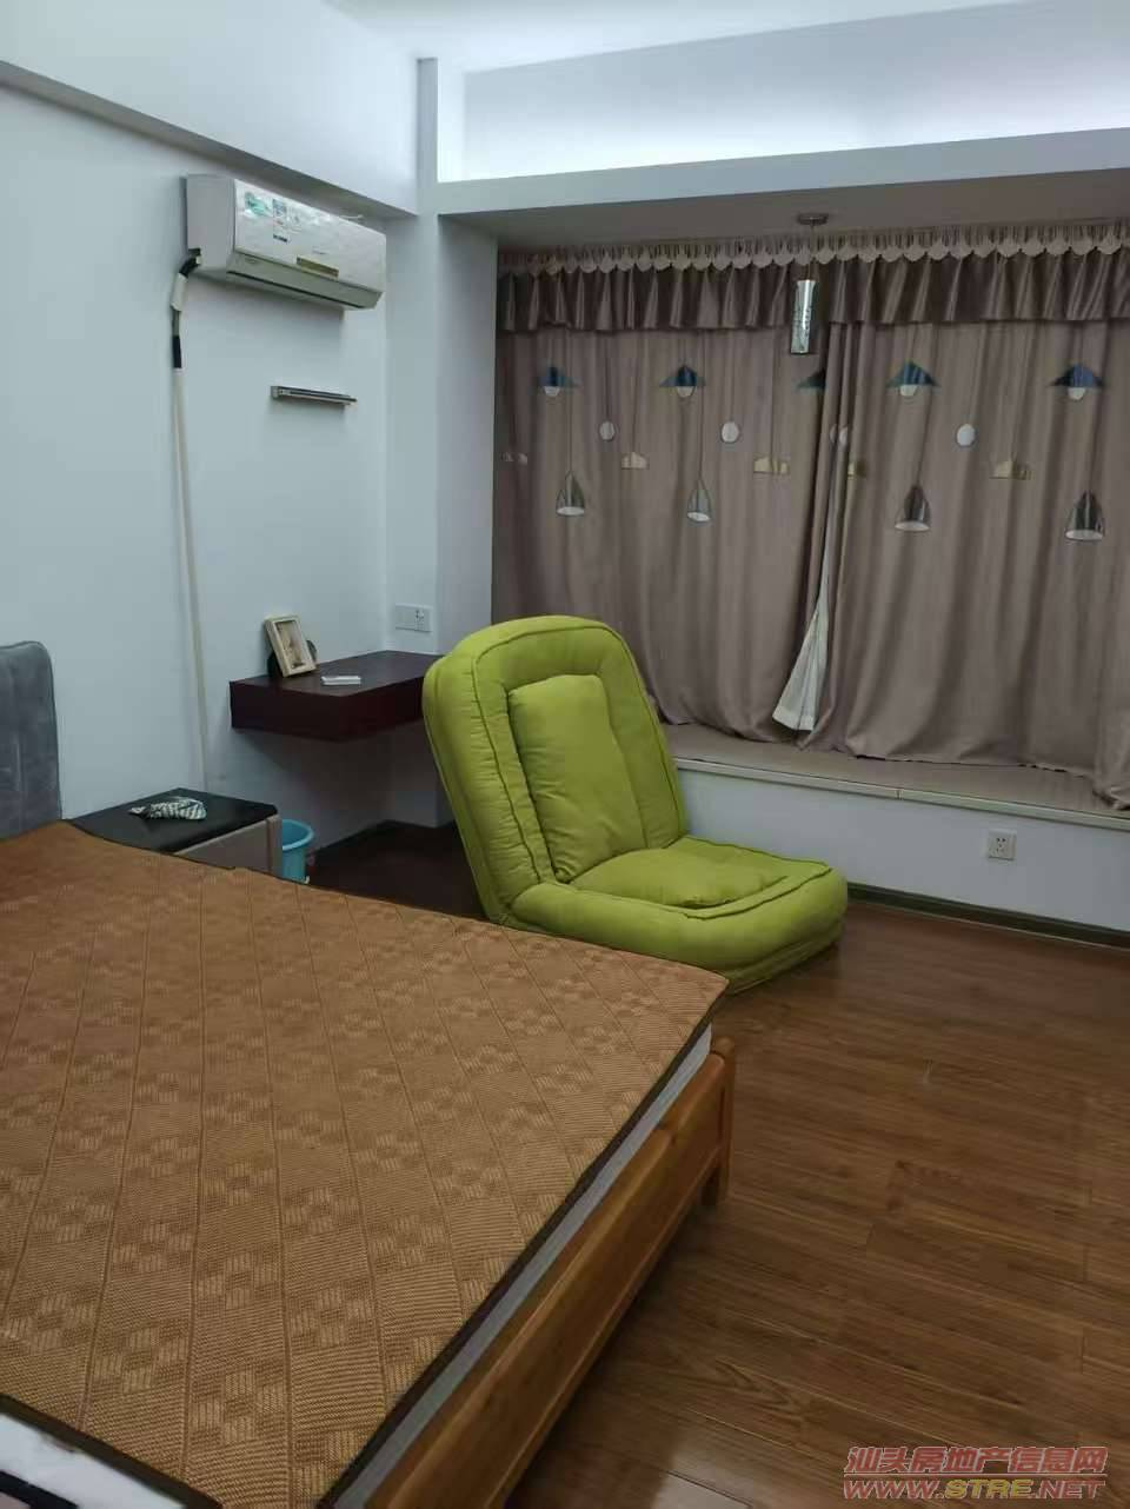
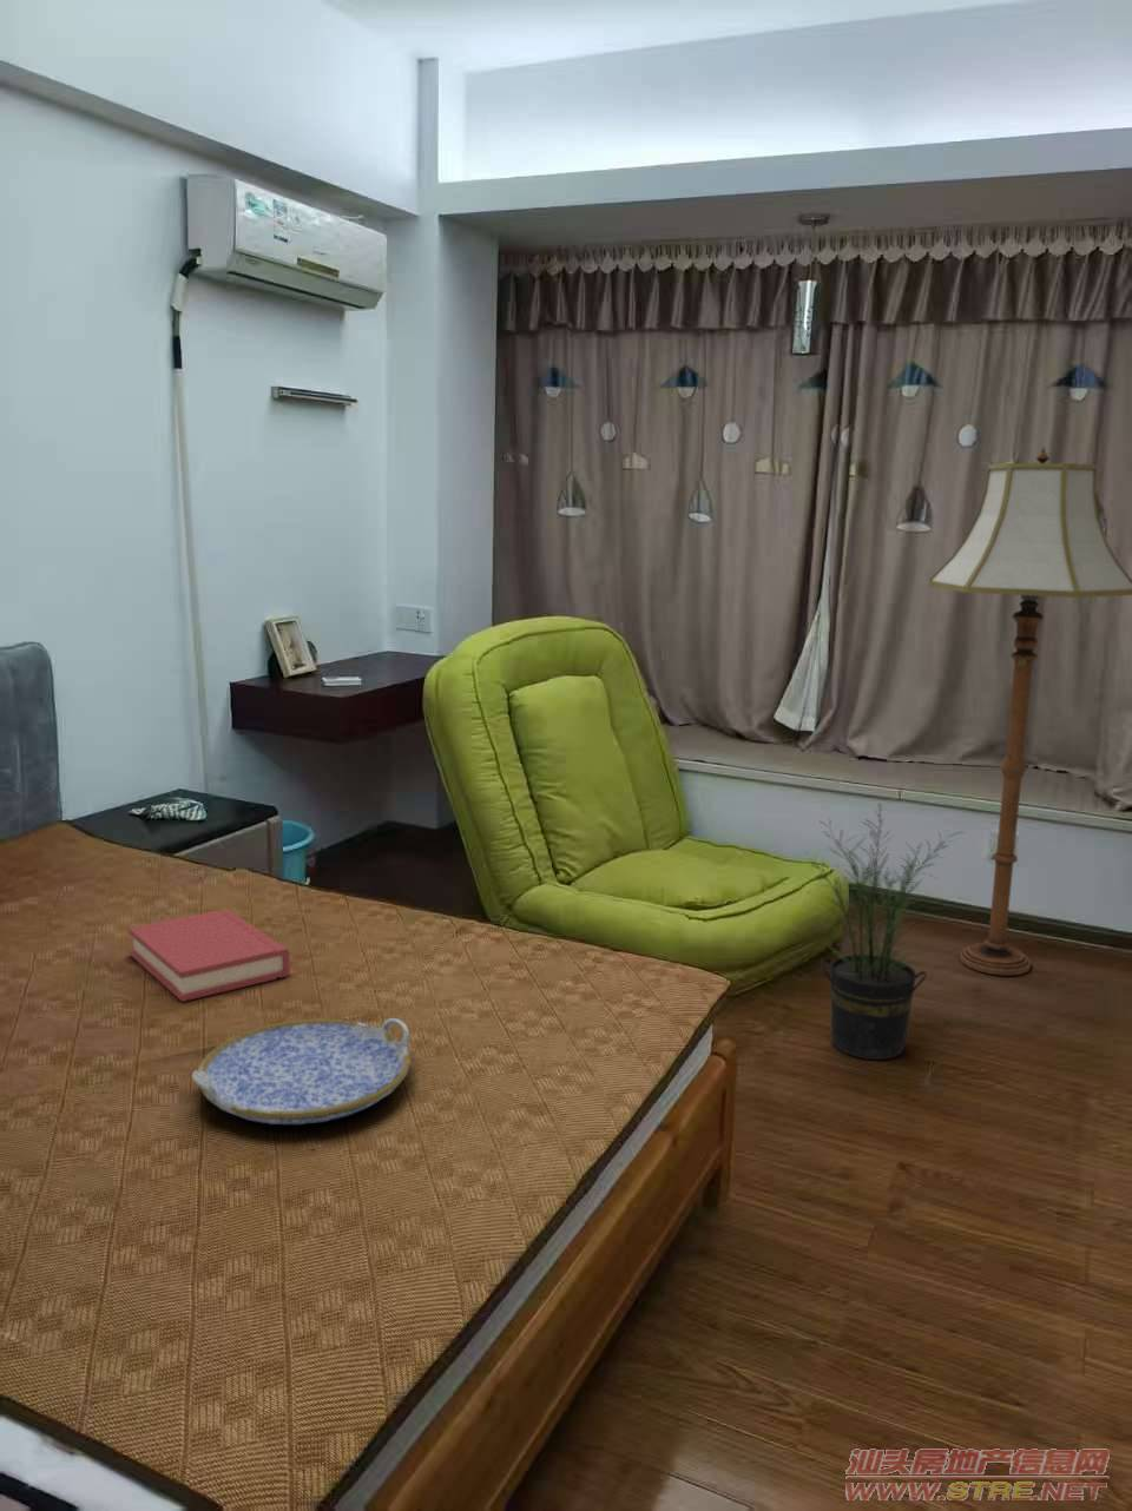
+ hardback book (208, 951)
+ floor lamp (1018, 716)
+ serving tray (306, 1066)
+ potted plant (872, 928)
